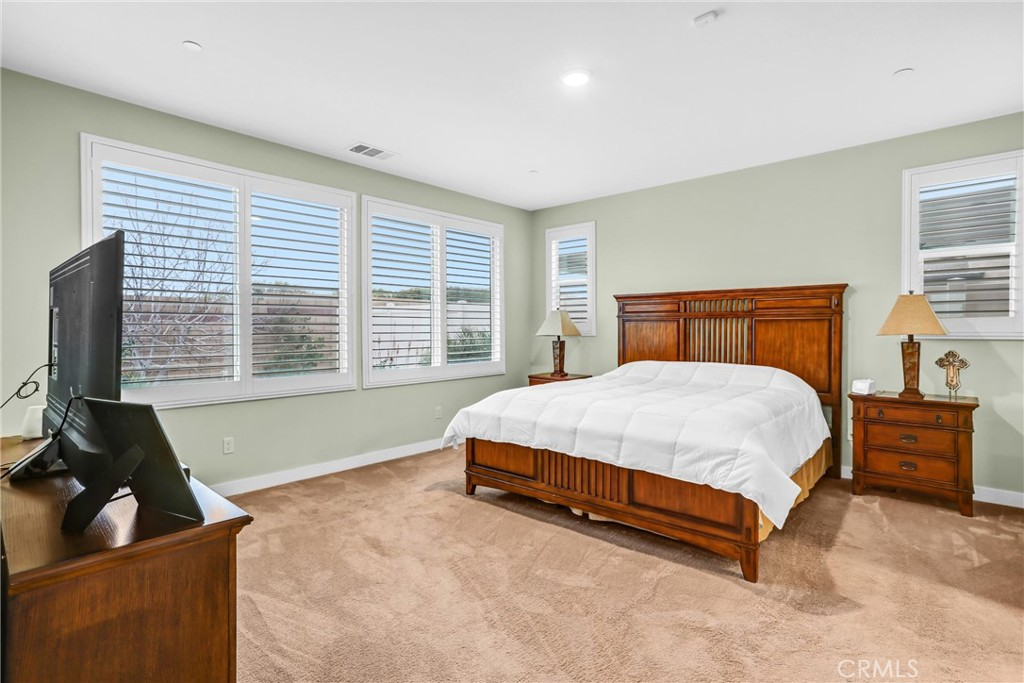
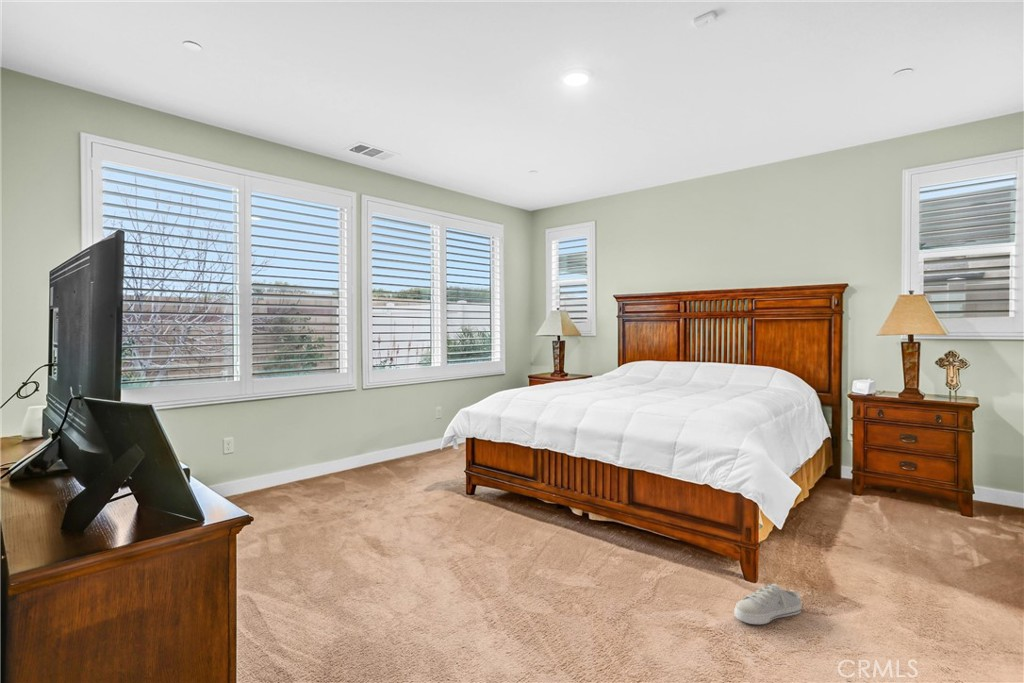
+ shoe (767, 600)
